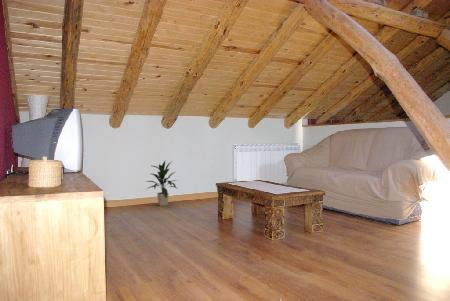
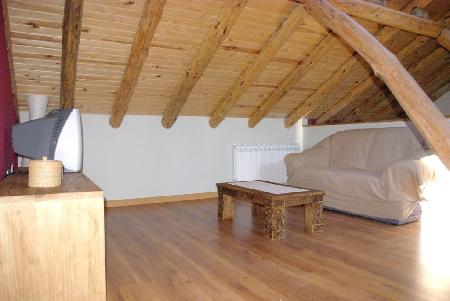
- indoor plant (162, 182)
